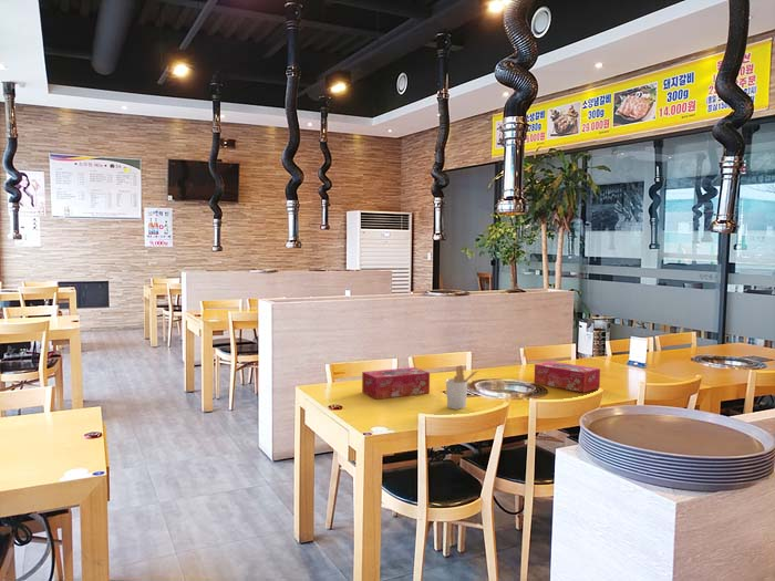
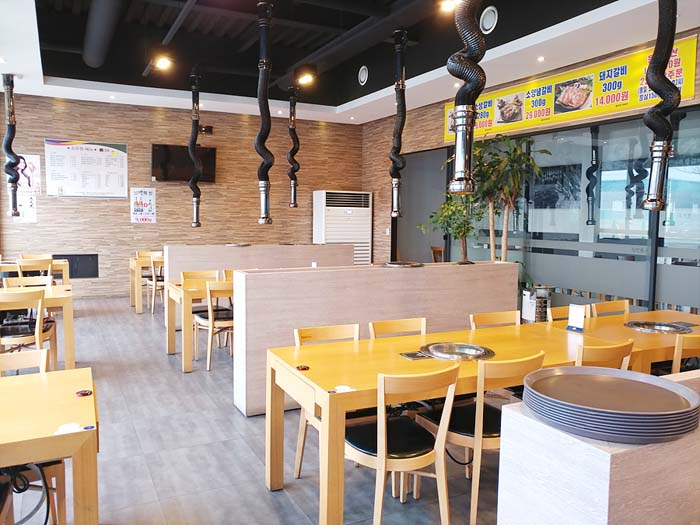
- tissue box (566, 375)
- tissue box (395, 382)
- utensil holder (462, 387)
